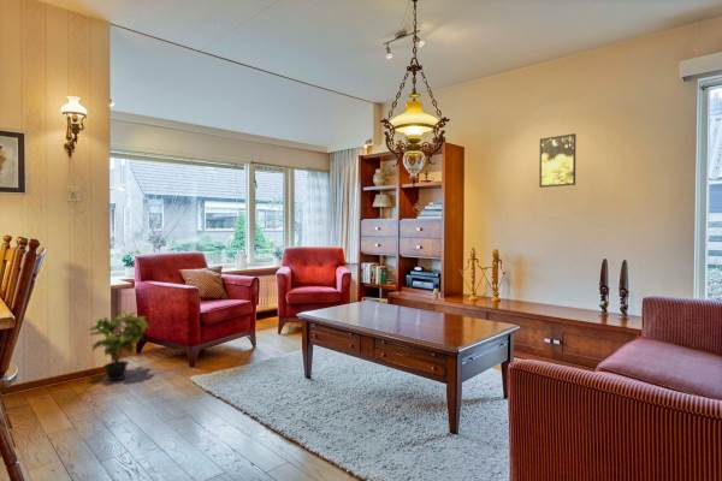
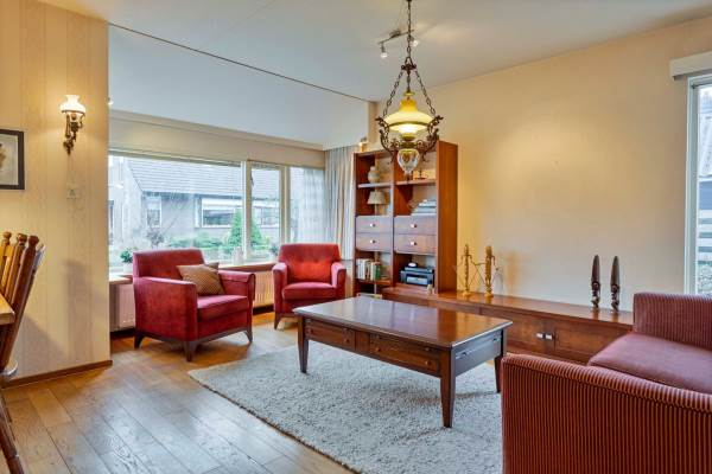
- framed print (557, 161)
- potted plant (120, 343)
